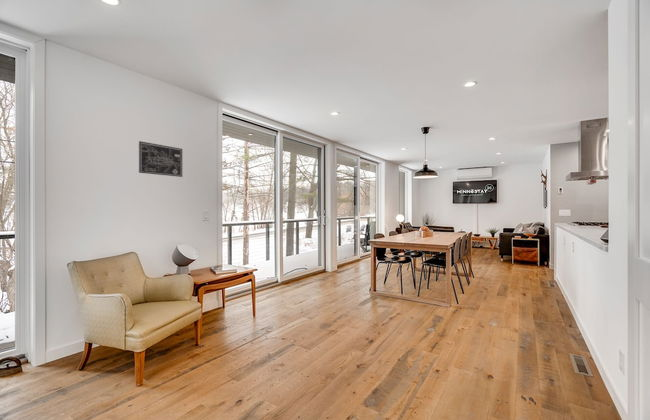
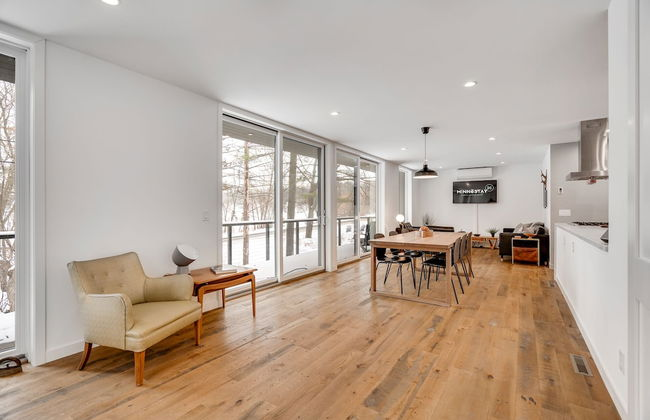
- wall art (161, 160)
